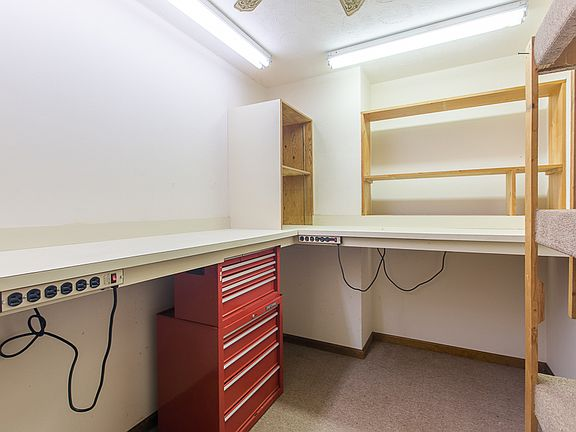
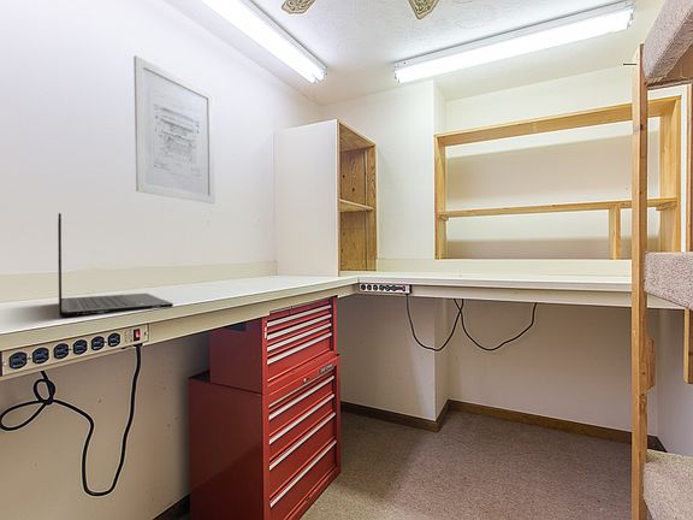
+ wall art (178, 137)
+ laptop (111, 295)
